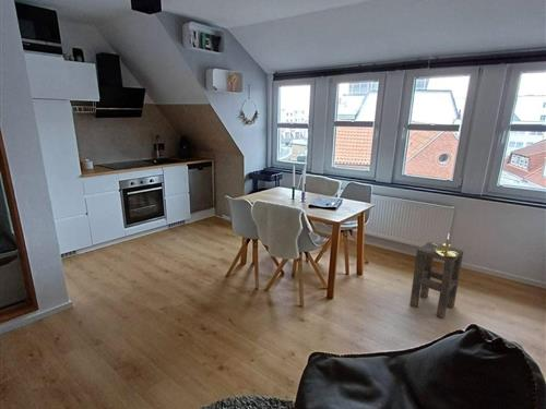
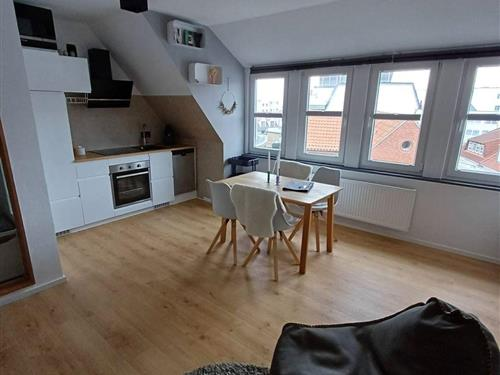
- candle holder (444, 243)
- side table (436, 278)
